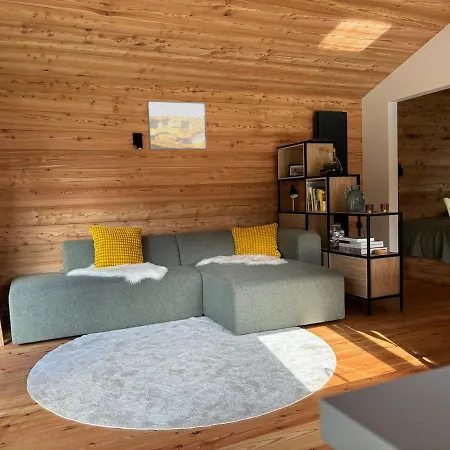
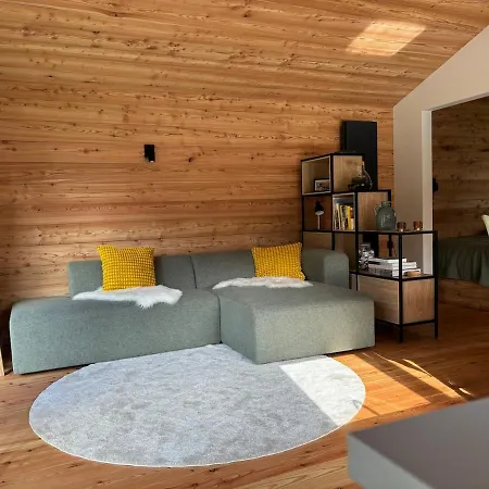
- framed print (177, 125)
